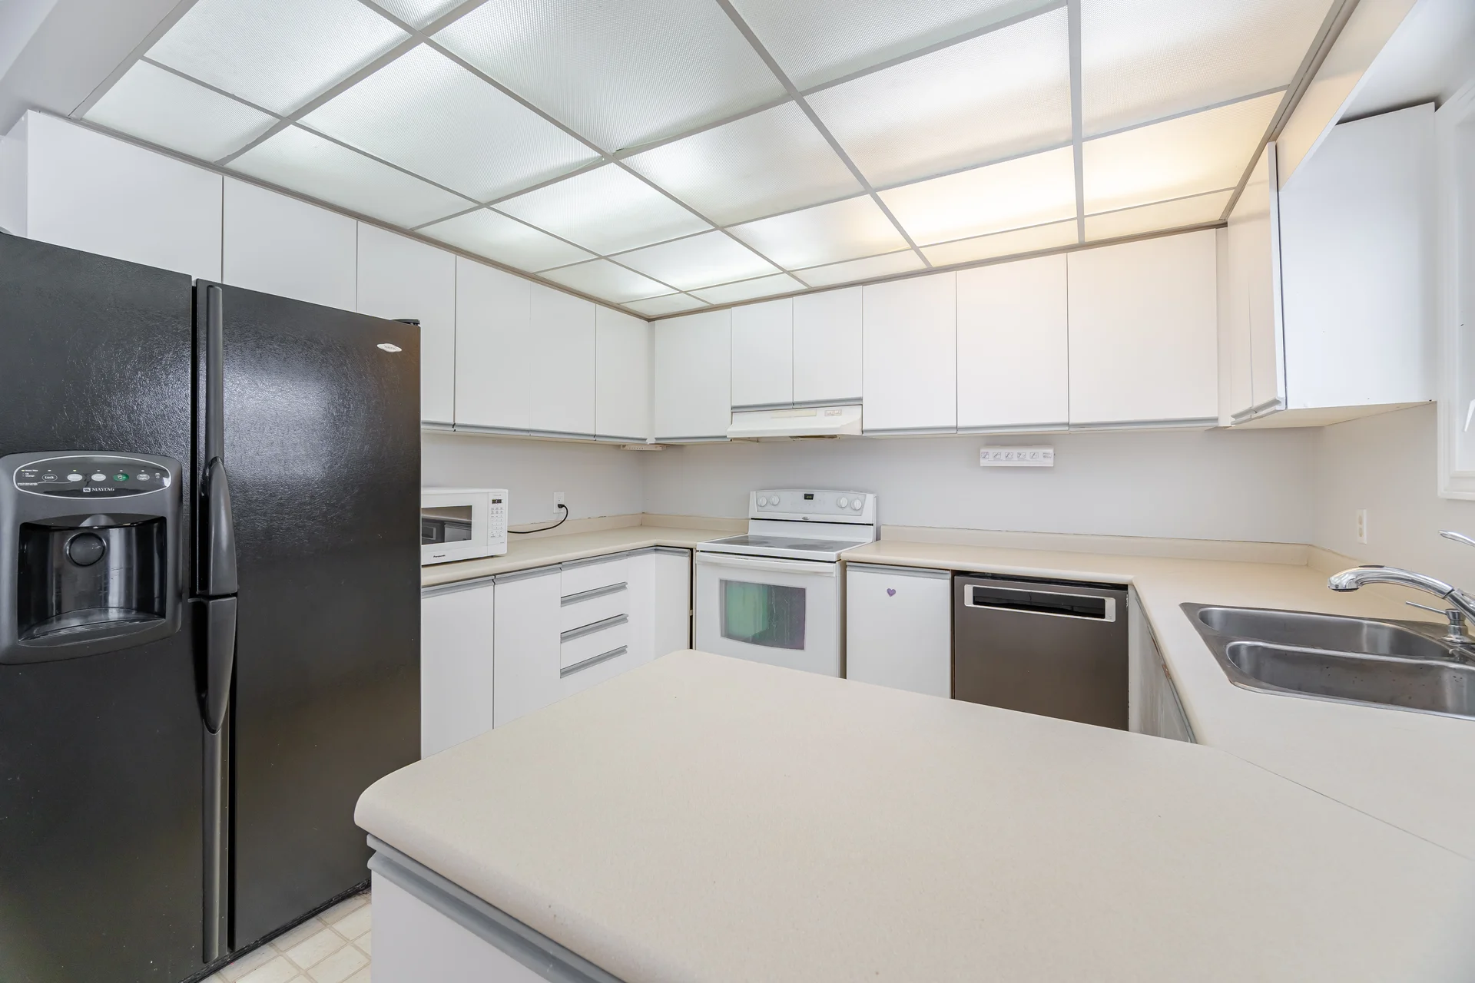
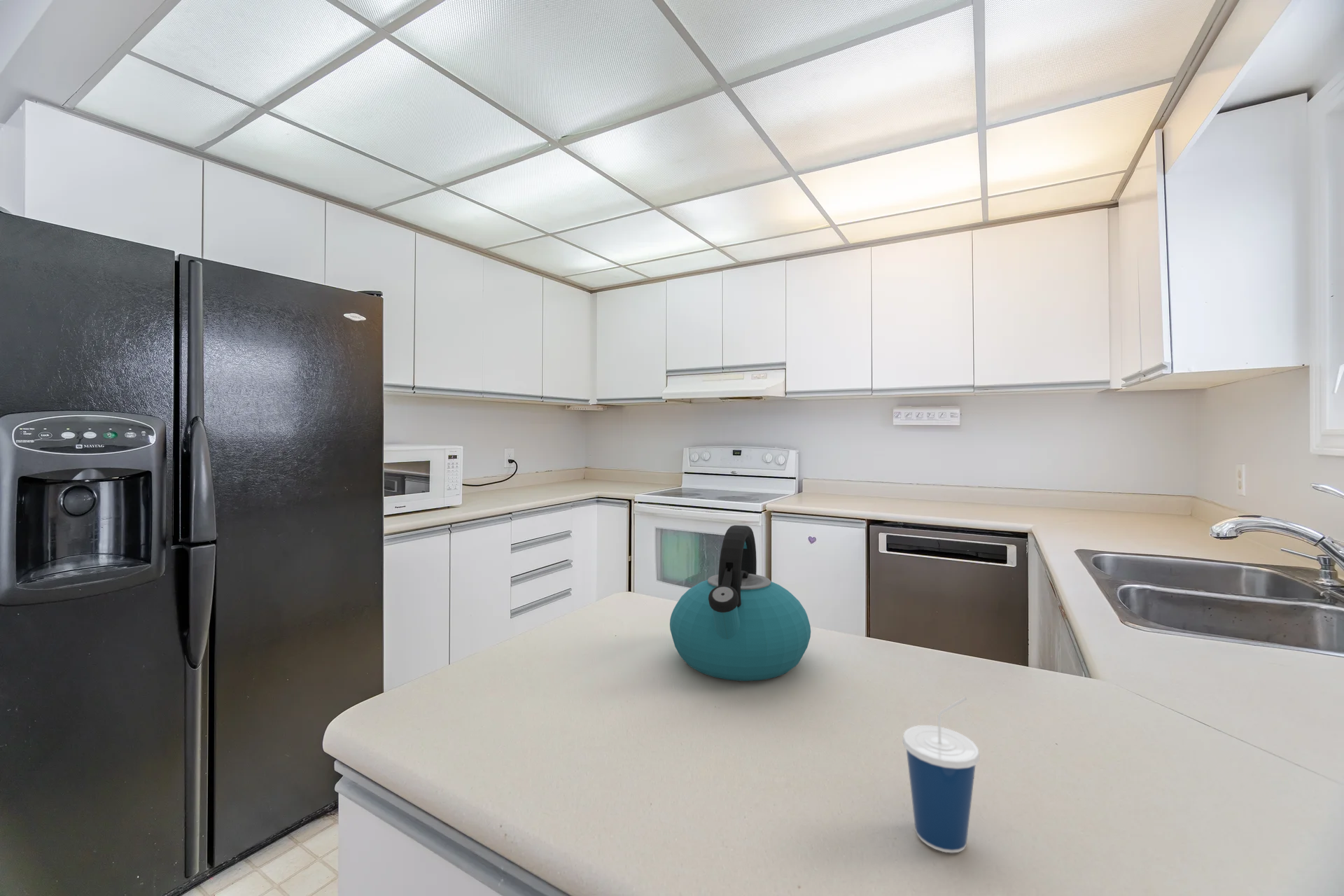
+ kettle (737, 594)
+ cup (939, 763)
